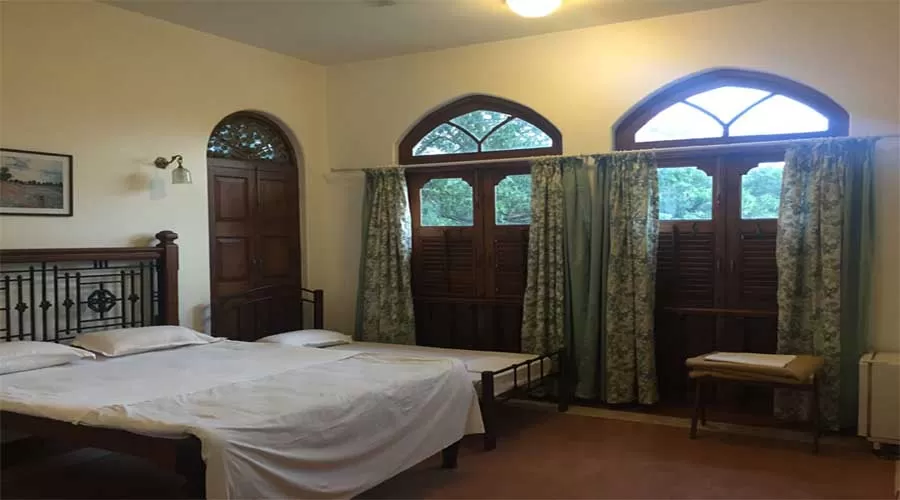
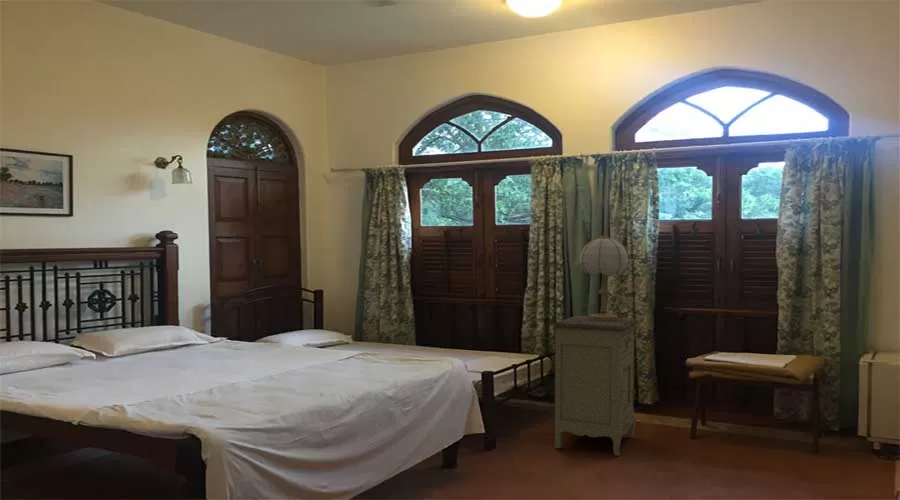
+ table lamp (603, 276)
+ nightstand (601, 382)
